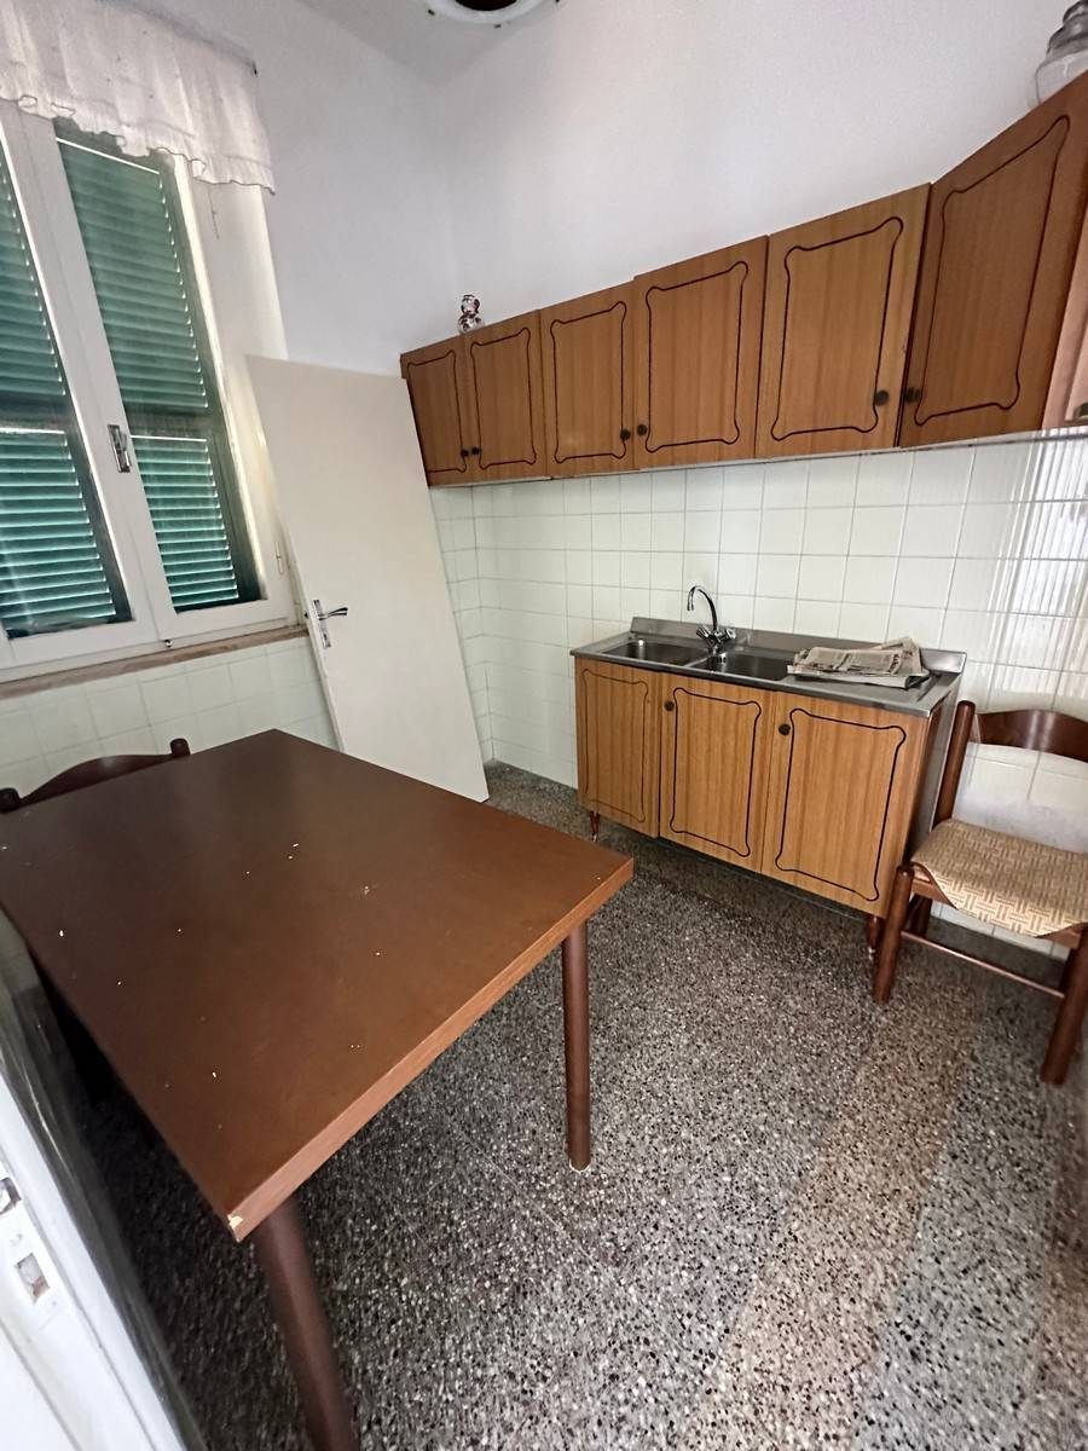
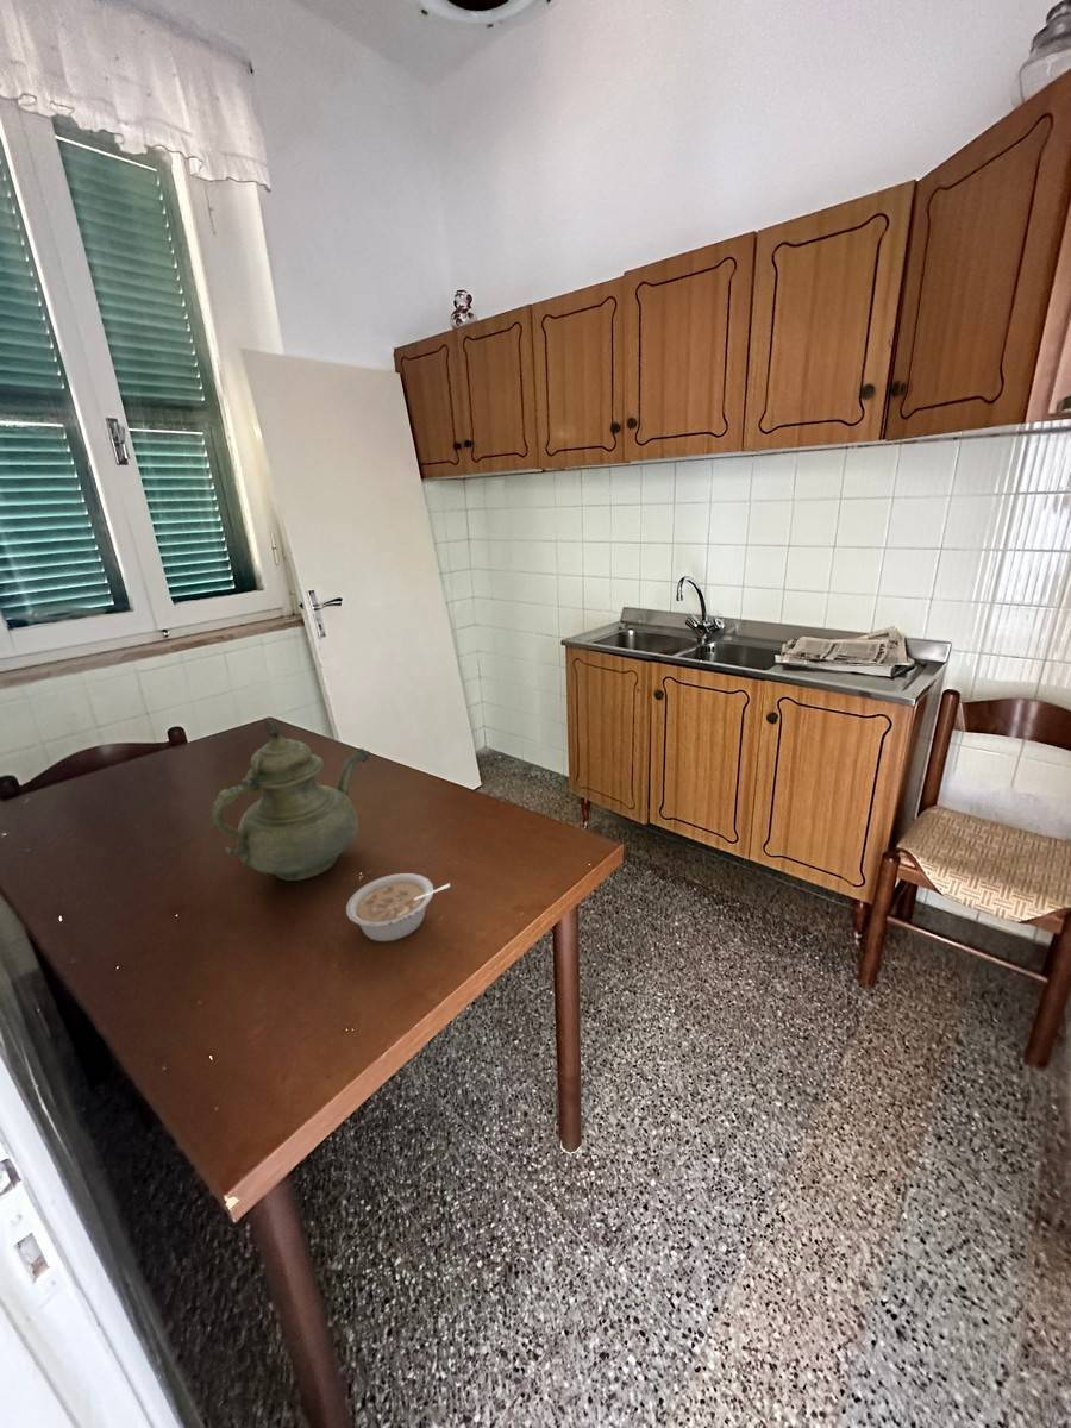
+ teapot (300, 788)
+ legume (395, 906)
